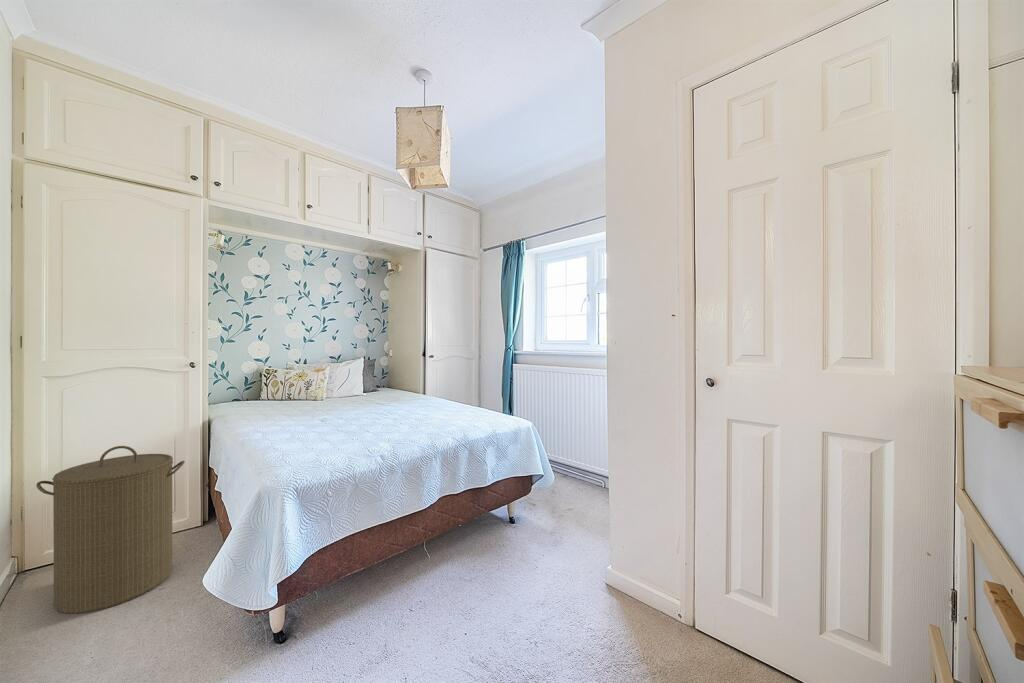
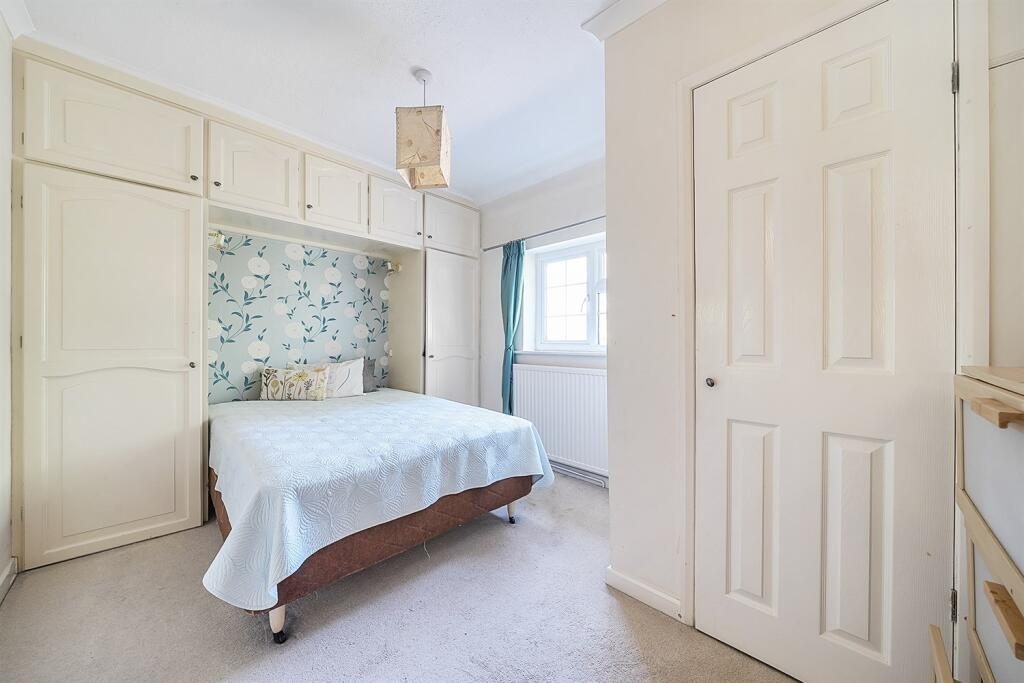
- laundry hamper (117, 516)
